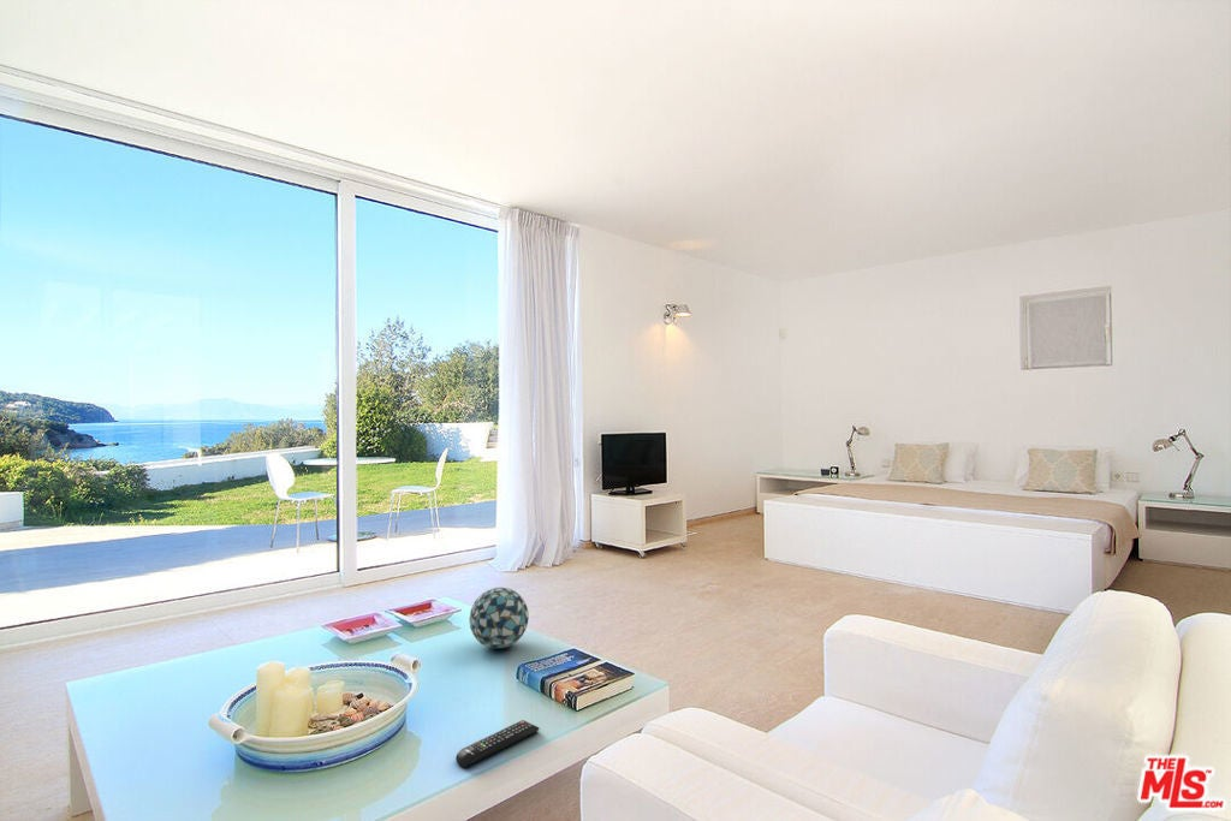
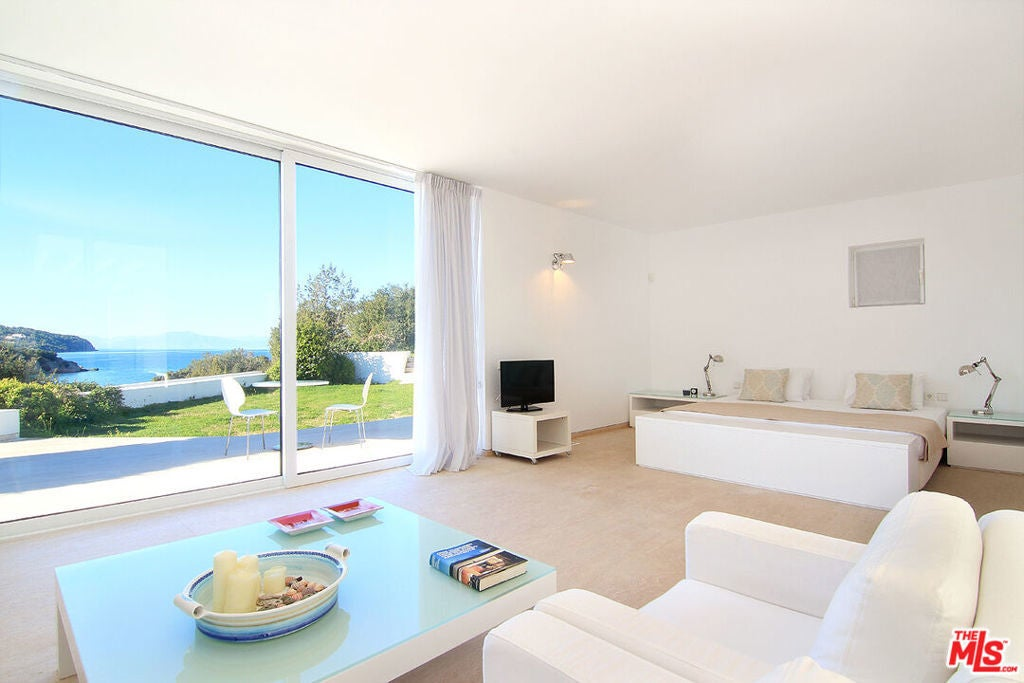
- decorative ball (499, 617)
- remote control (499, 742)
